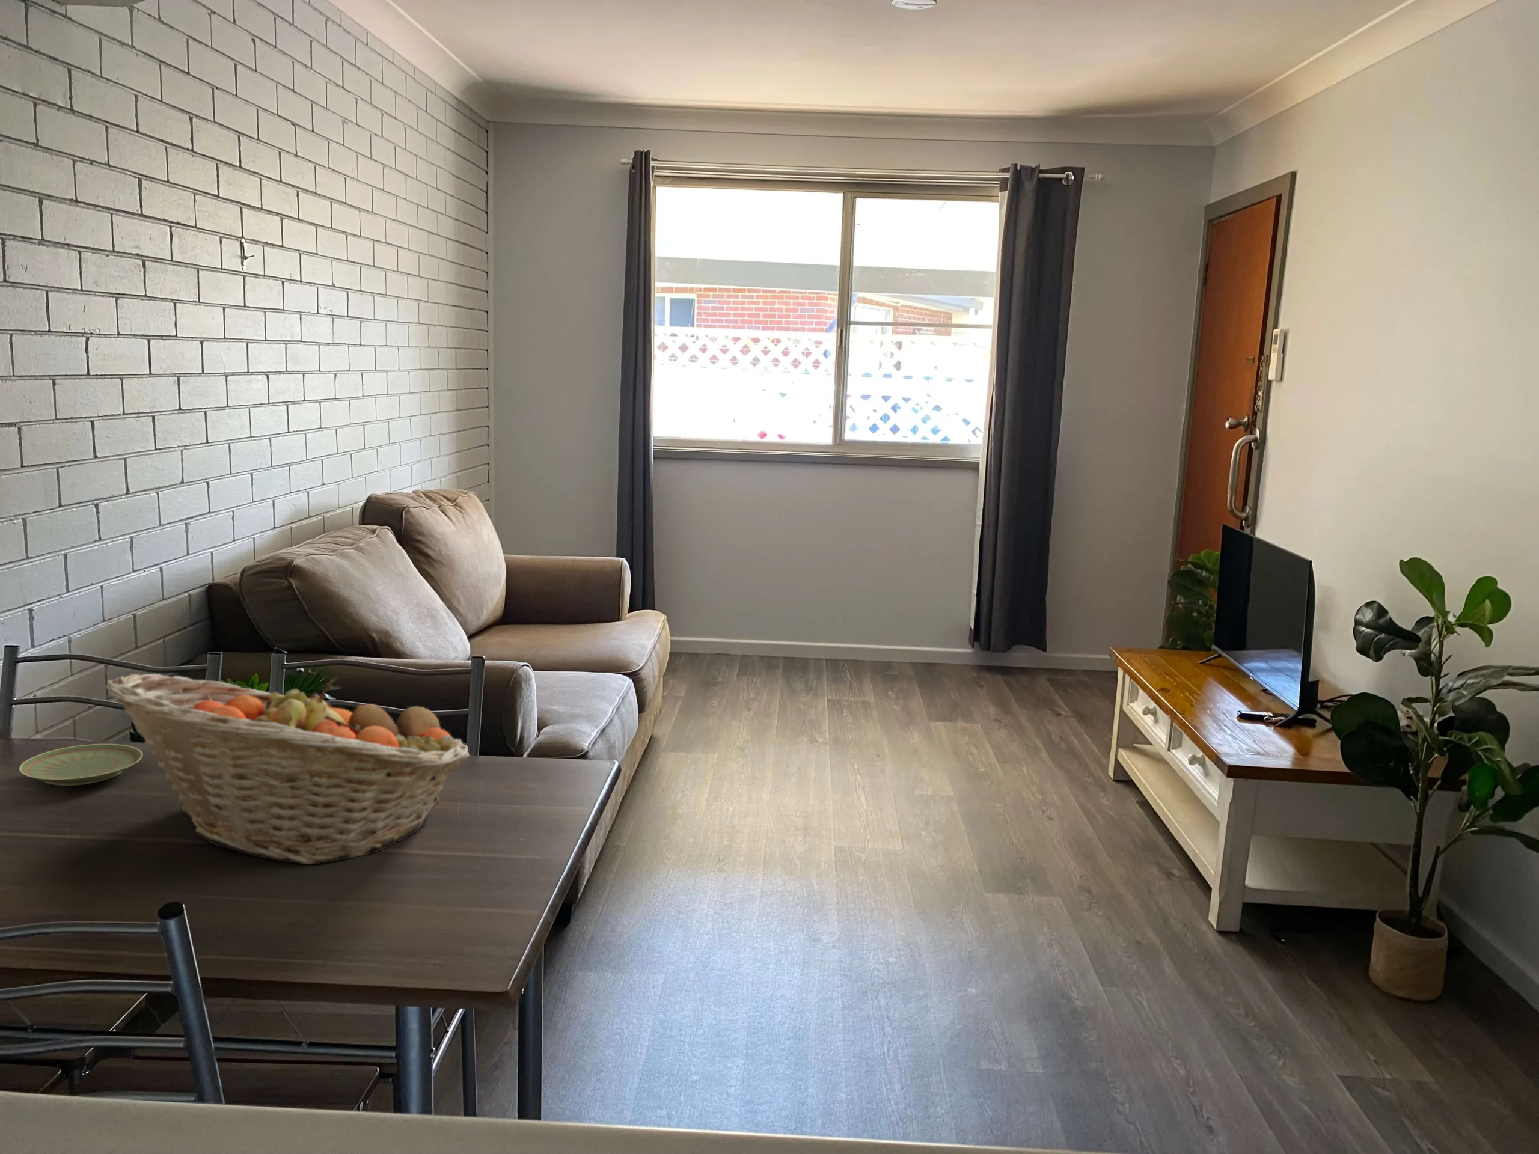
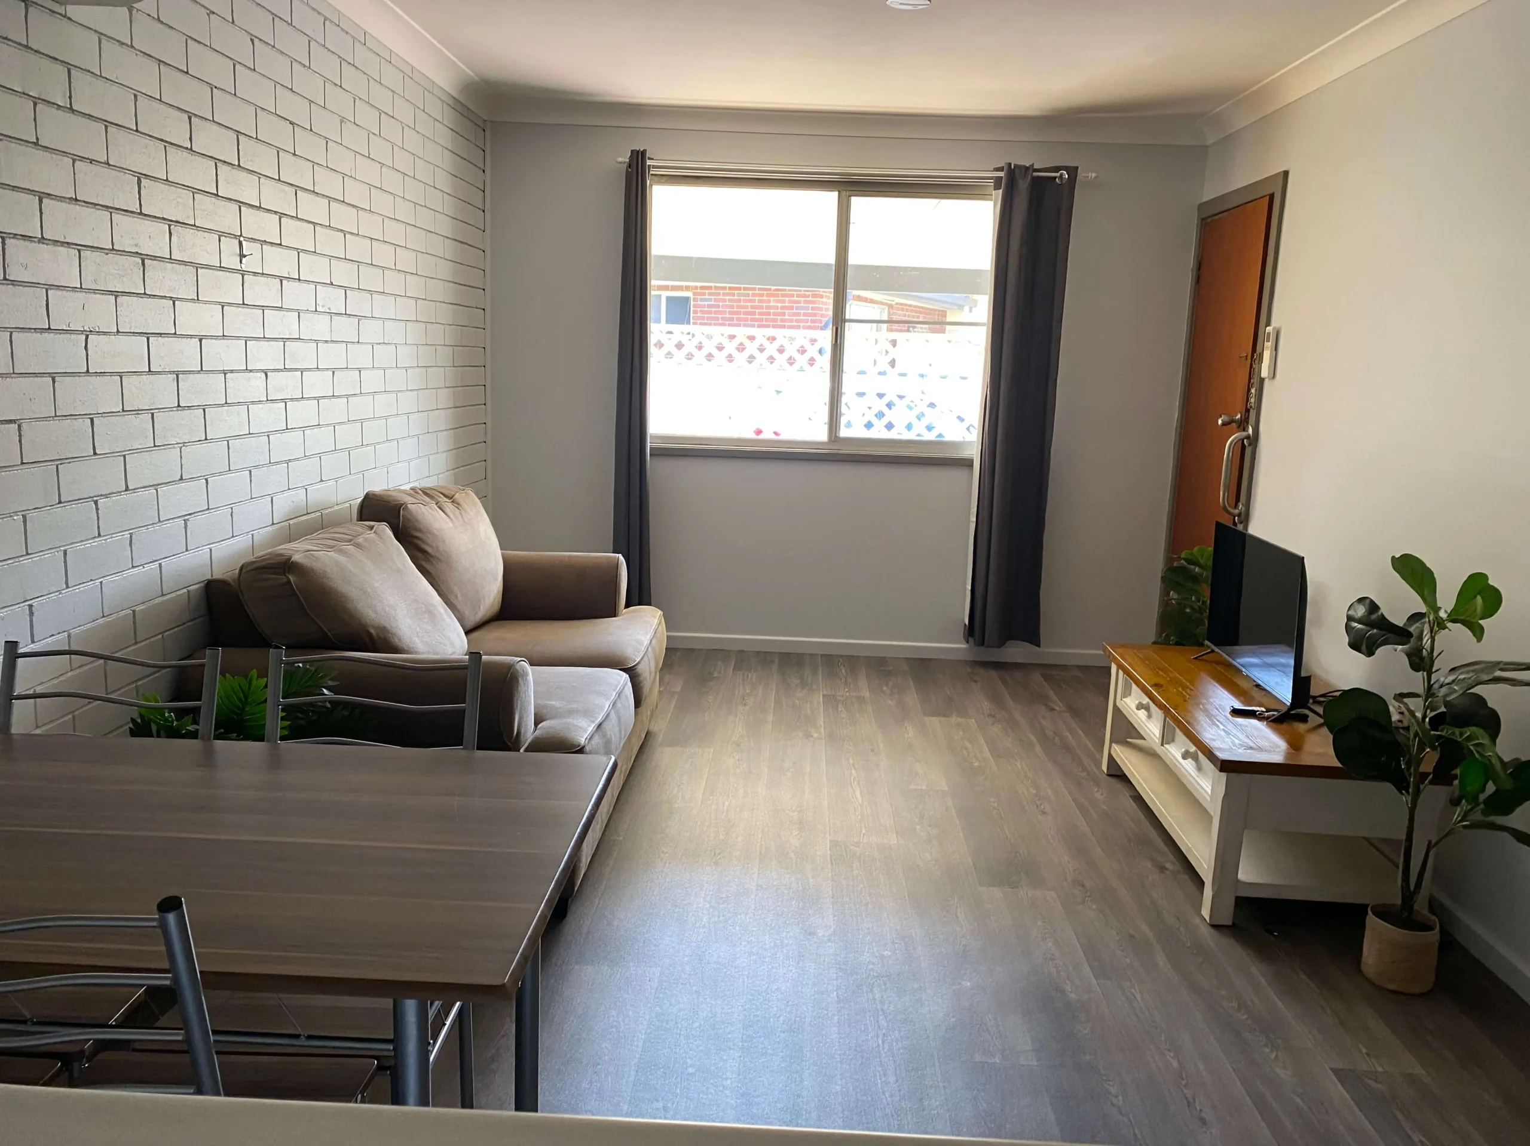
- fruit basket (293, 745)
- plate (82, 767)
